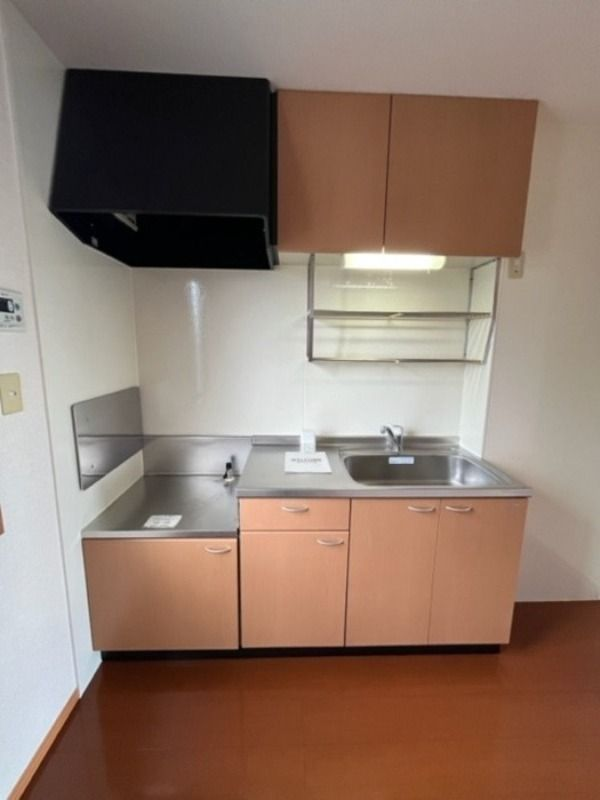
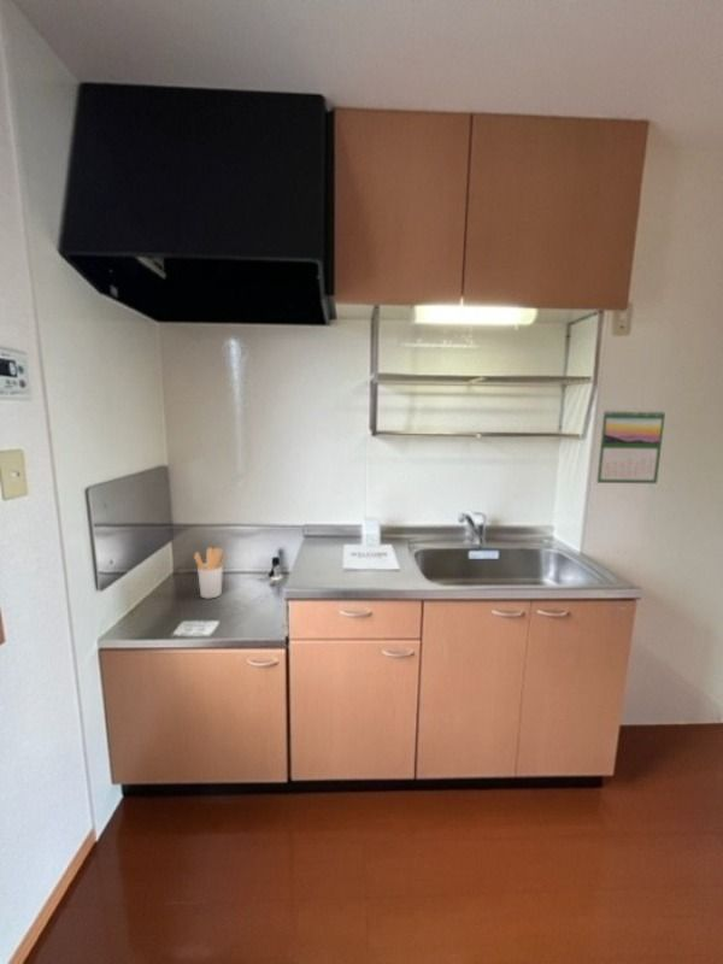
+ calendar (630, 446)
+ utensil holder (211, 571)
